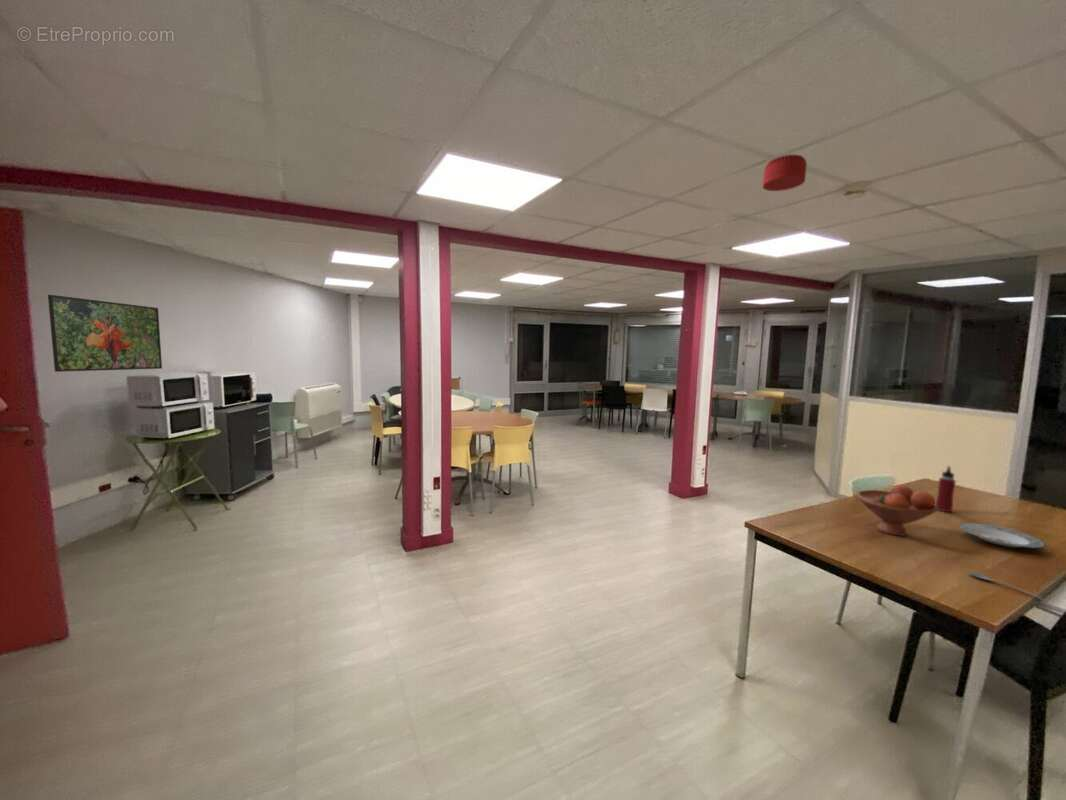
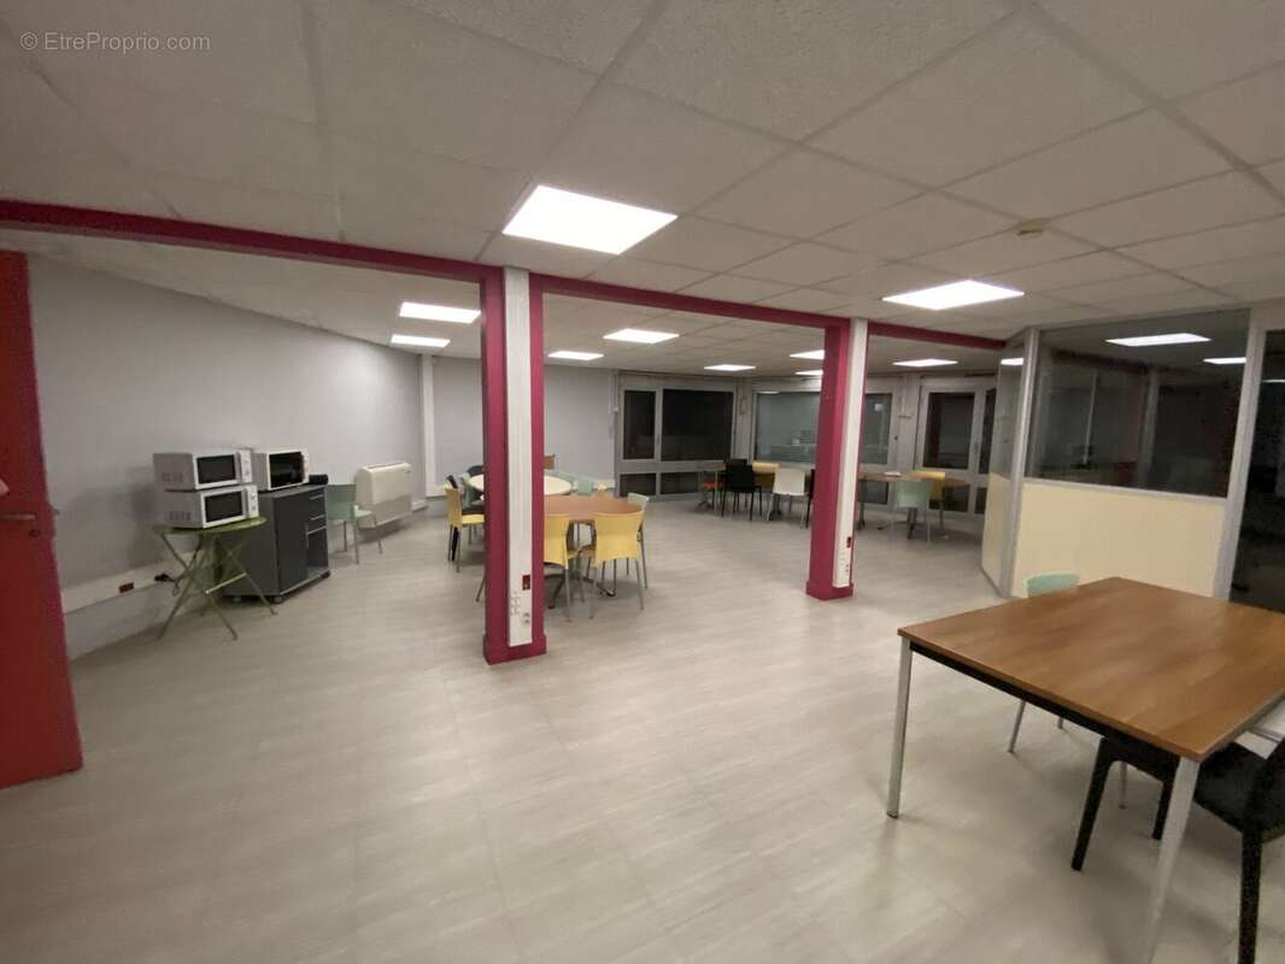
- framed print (112, 336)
- smoke detector (784, 172)
- soupspoon (1005, 583)
- fruit bowl (894, 509)
- plate (1000, 537)
- water bottle (946, 488)
